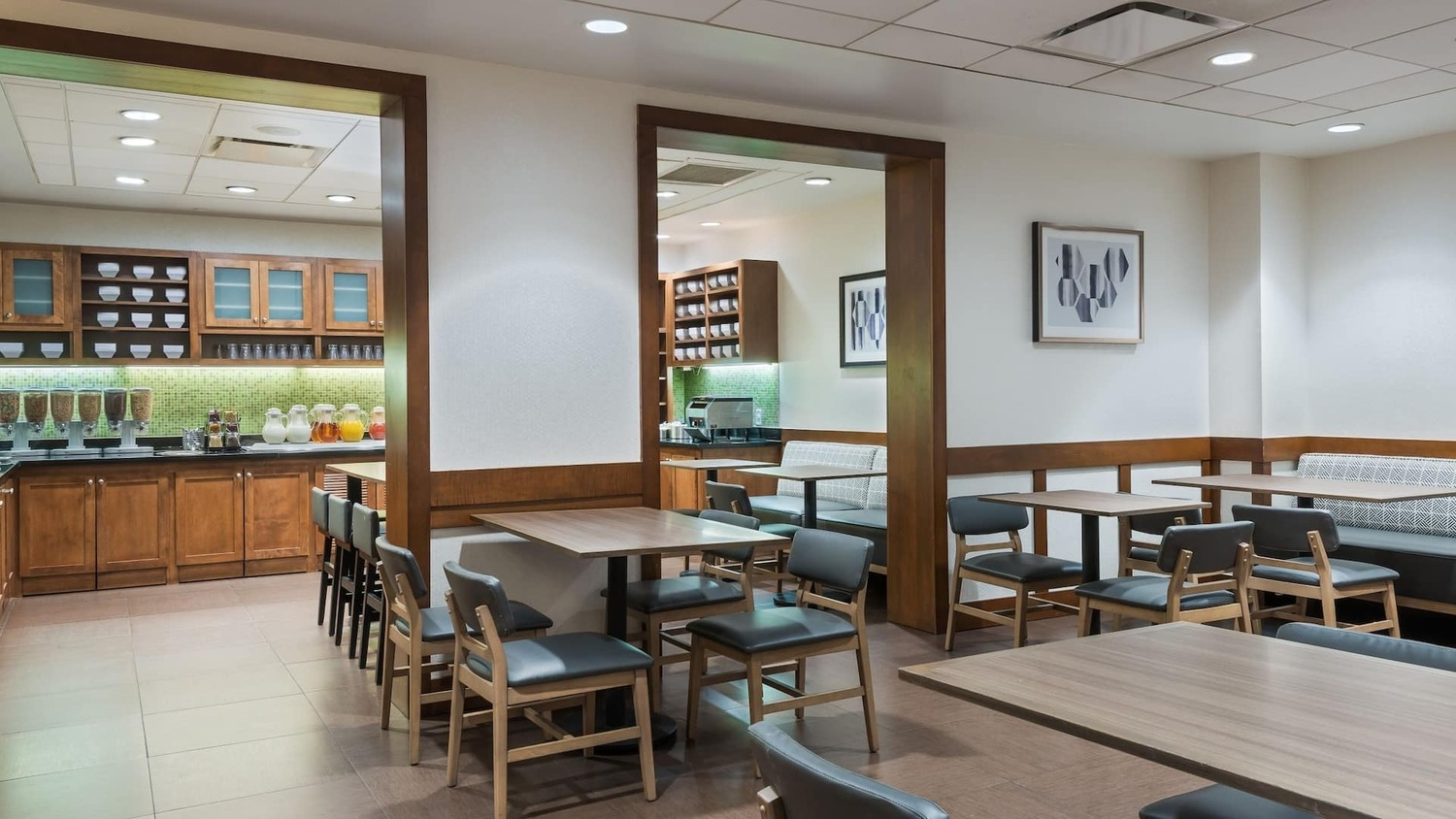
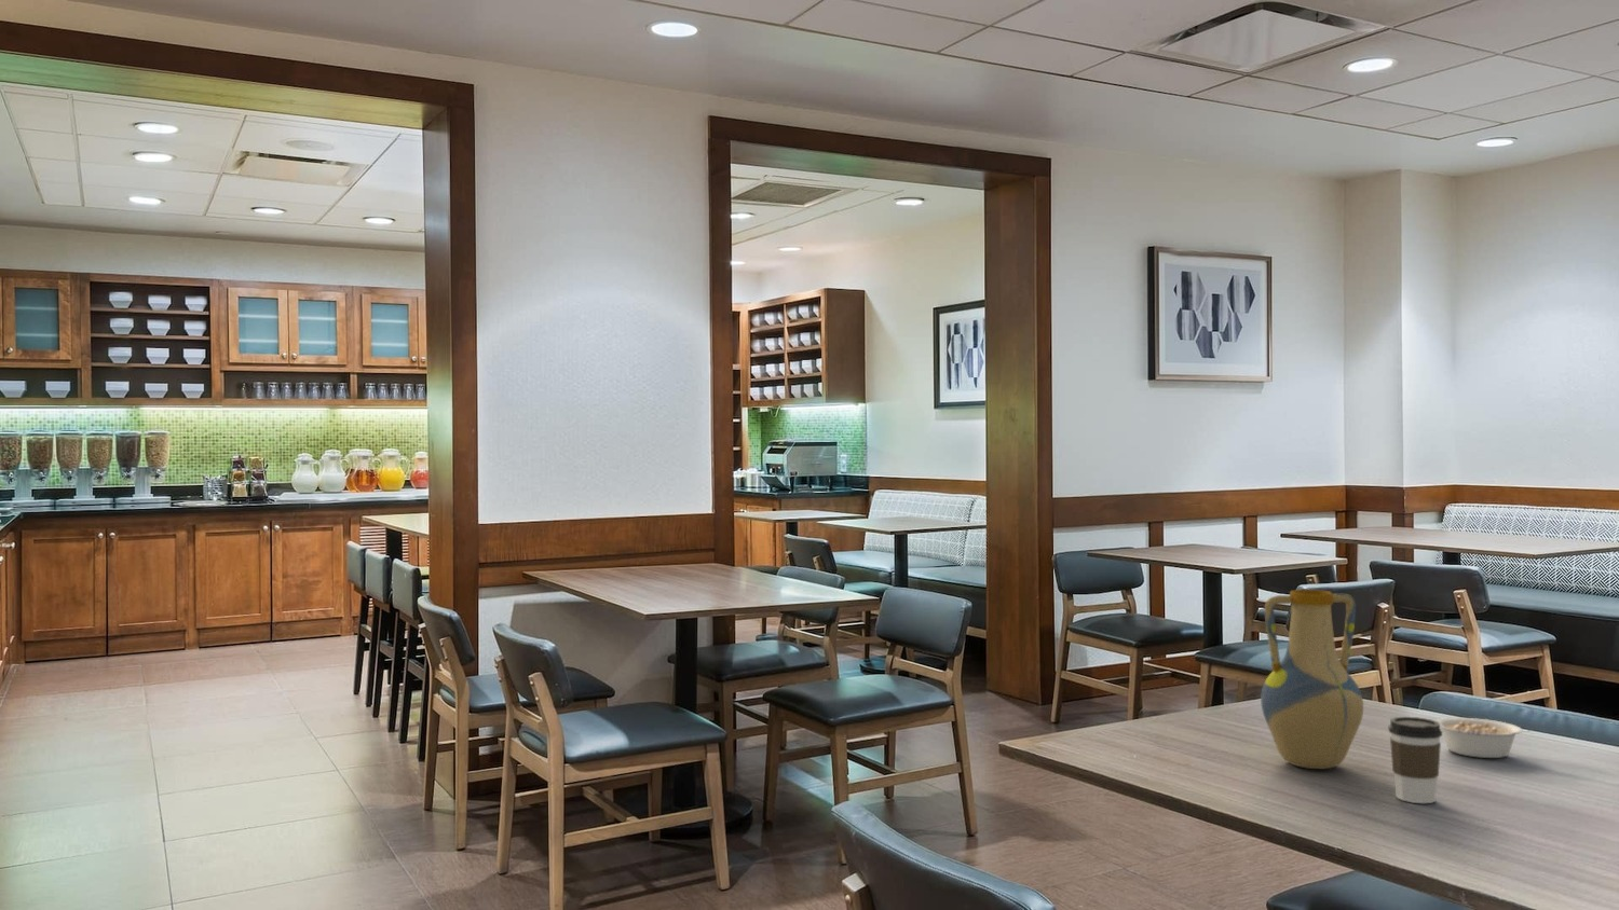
+ coffee cup (1416, 759)
+ legume (1481, 737)
+ vase (1310, 677)
